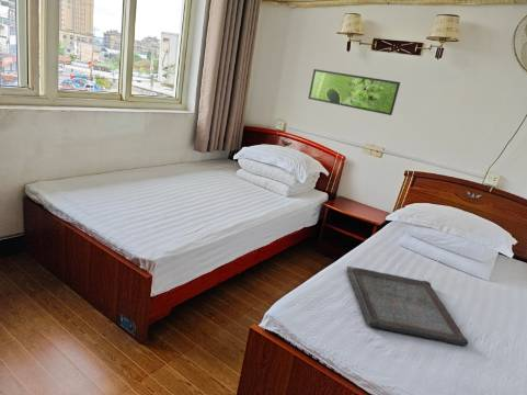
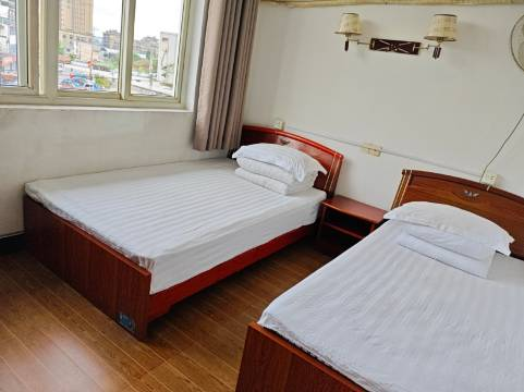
- serving tray (399, 301)
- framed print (351, 91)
